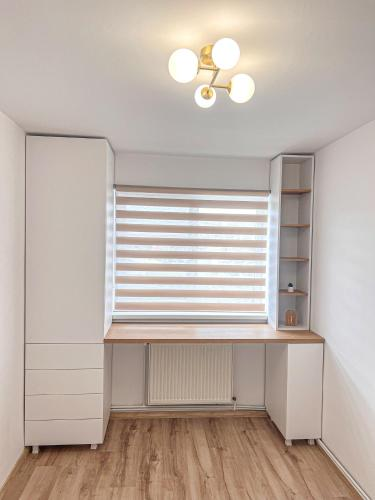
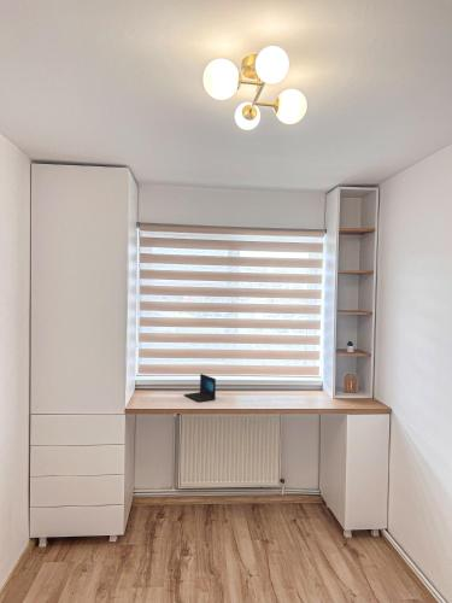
+ laptop (200, 387)
